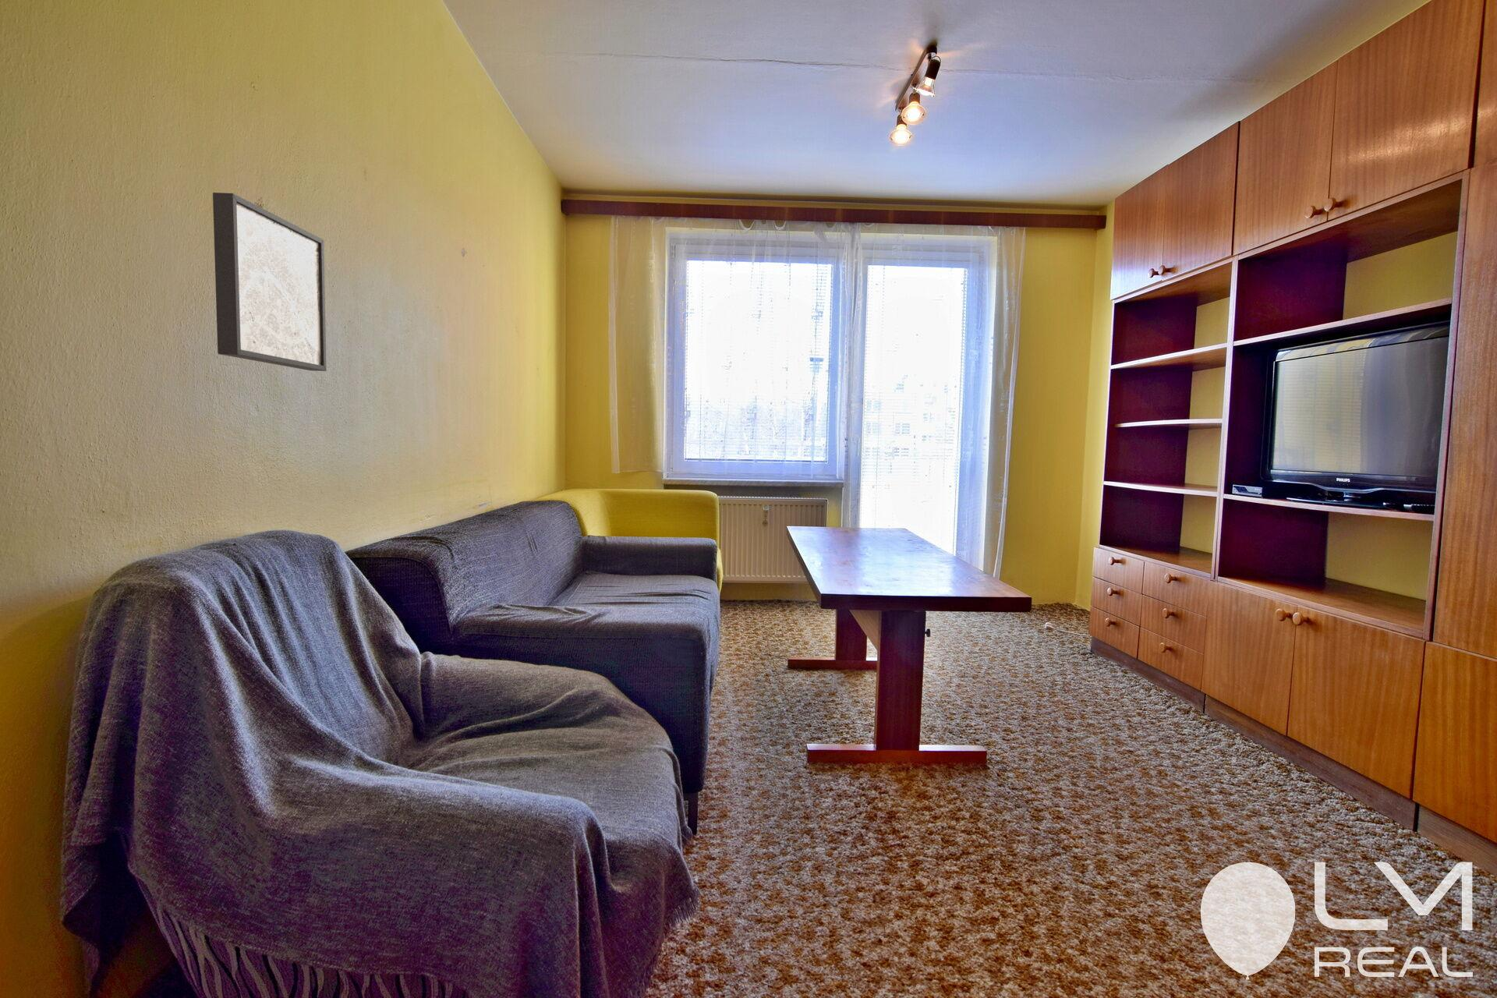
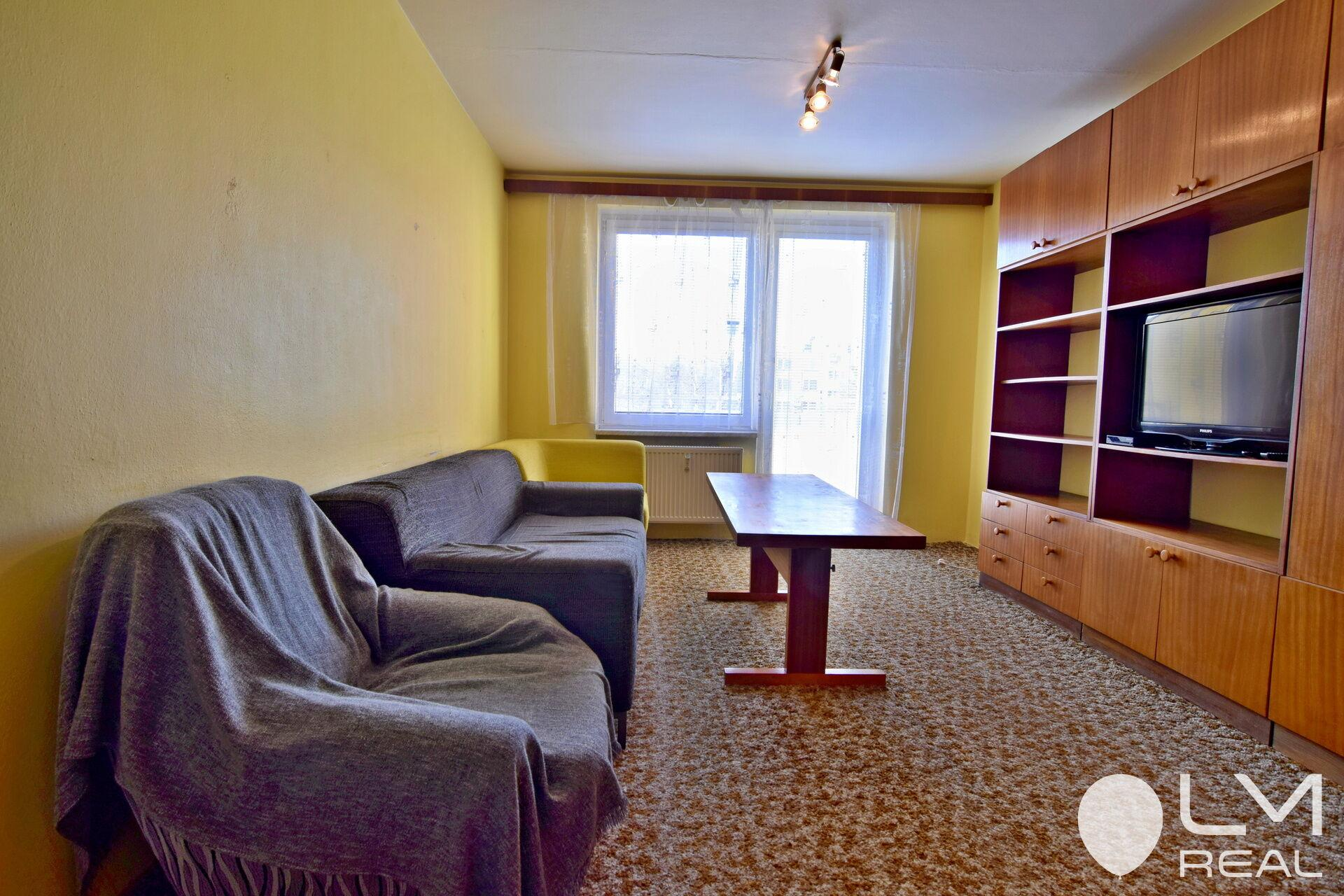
- wall art (275, 291)
